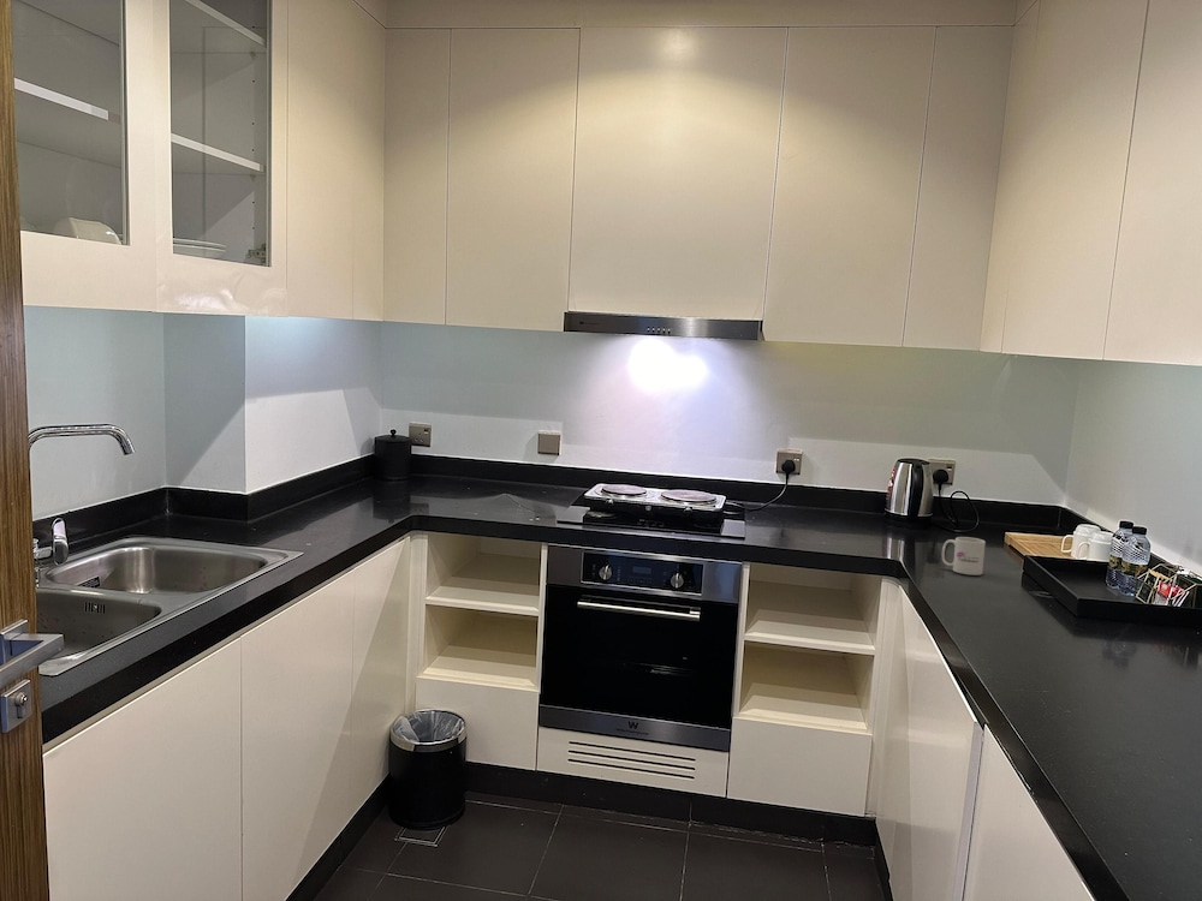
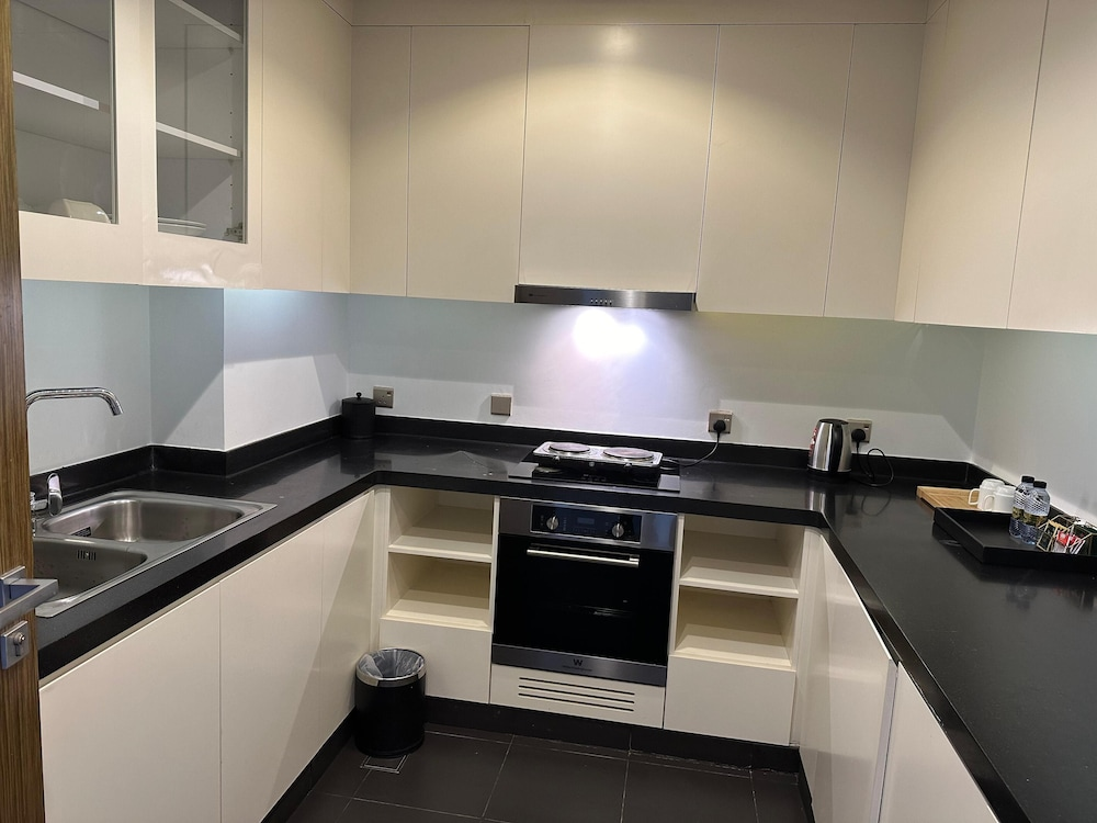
- mug (962, 554)
